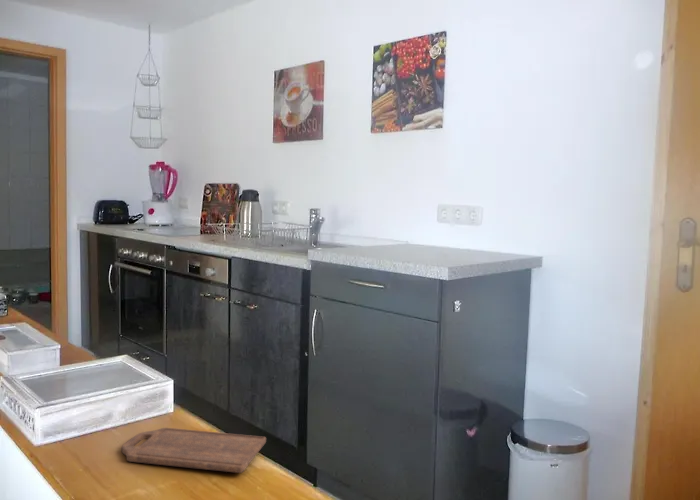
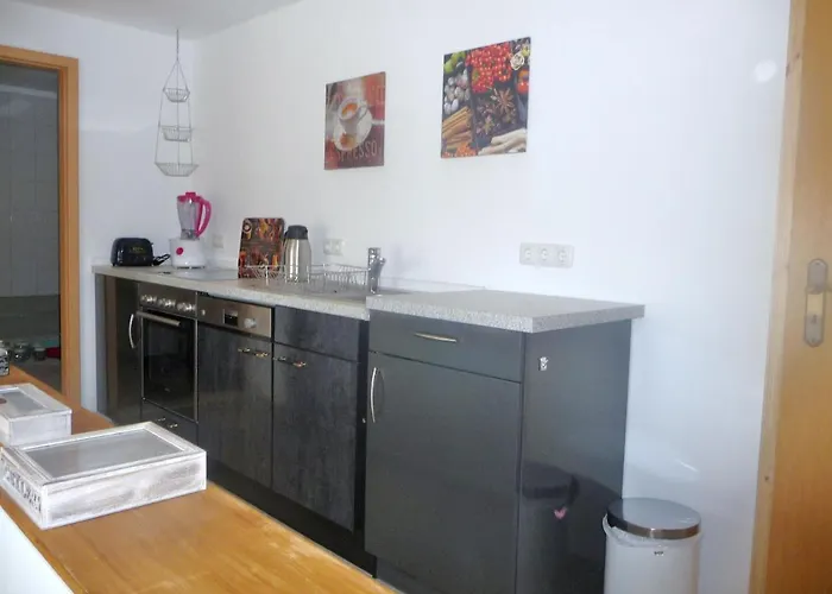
- cutting board (191, 447)
